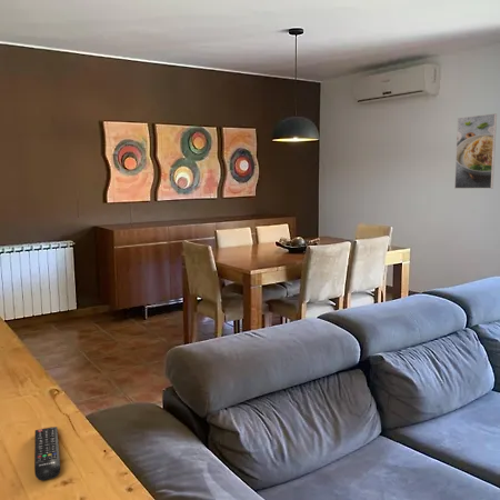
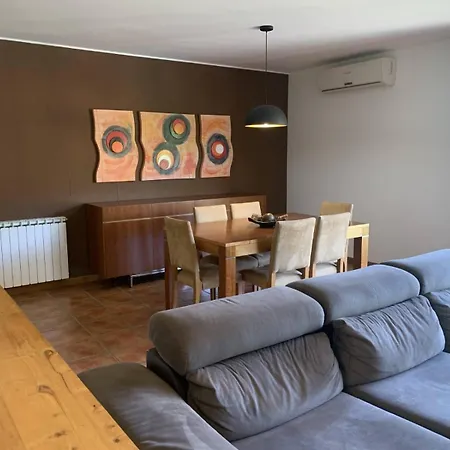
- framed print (474, 152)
- remote control (47, 449)
